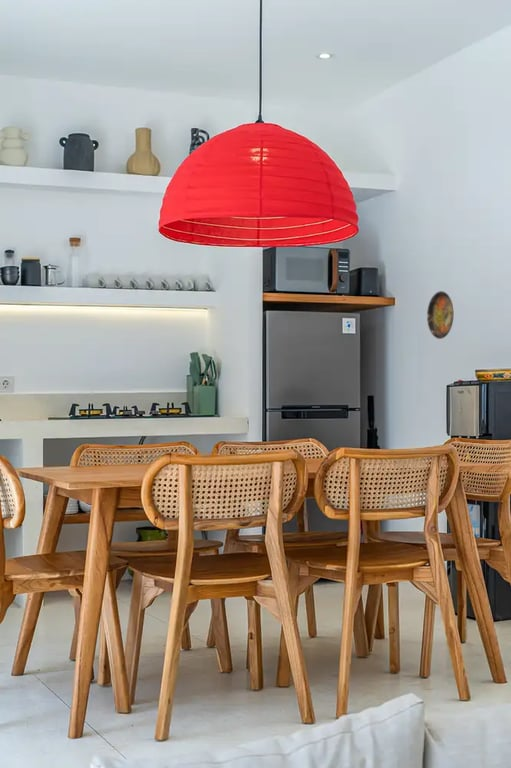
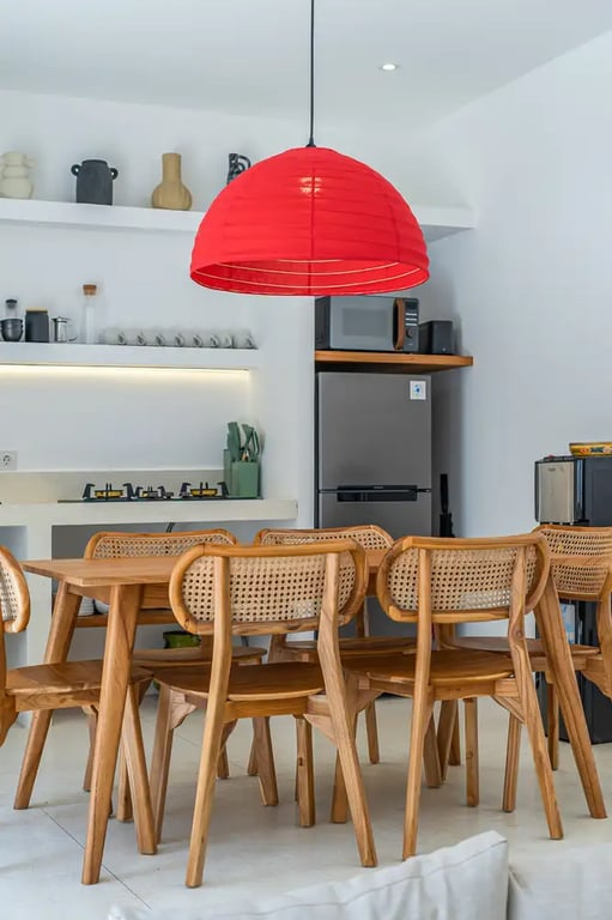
- decorative plate (442, 315)
